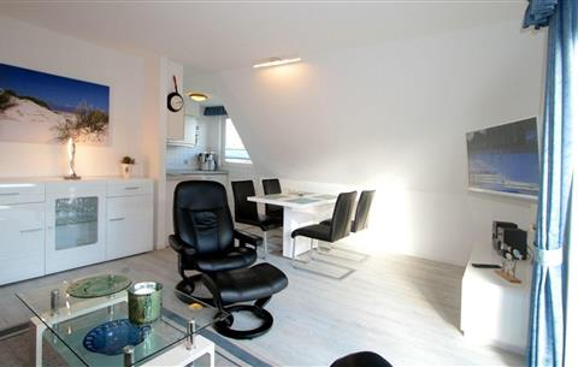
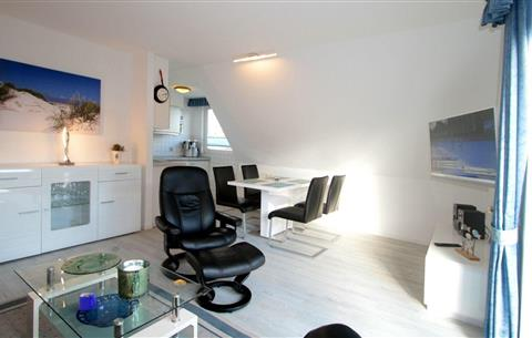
+ mug (89, 301)
